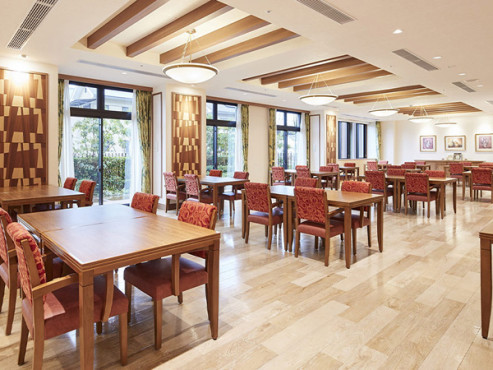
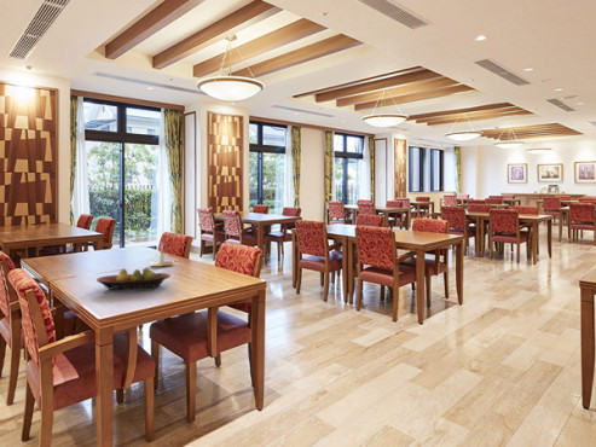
+ fruit bowl (134, 278)
+ candle holder (160, 252)
